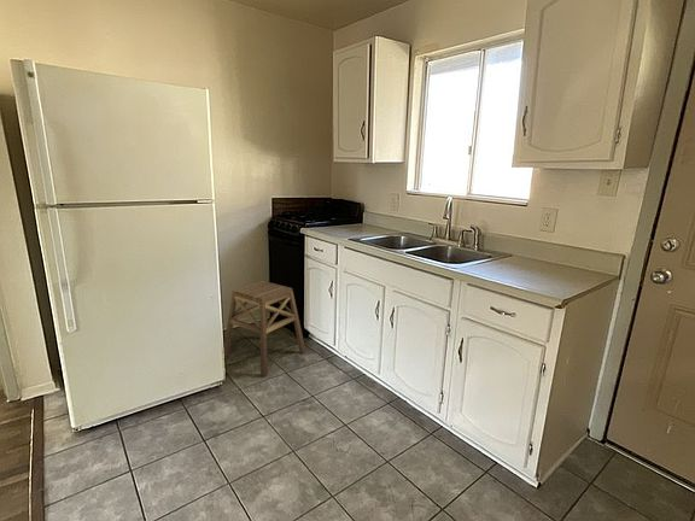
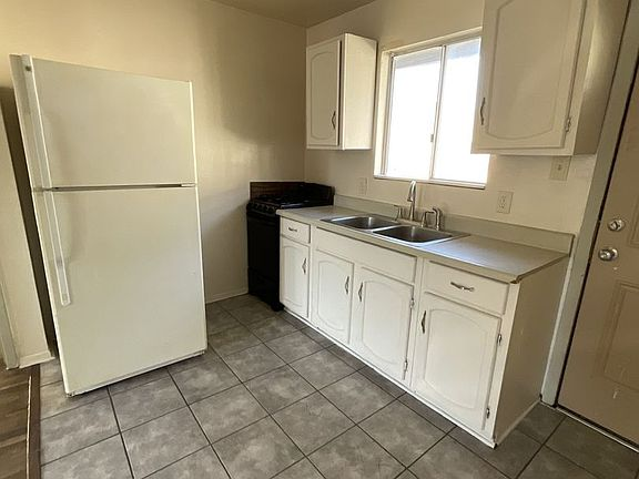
- stool (263, 322)
